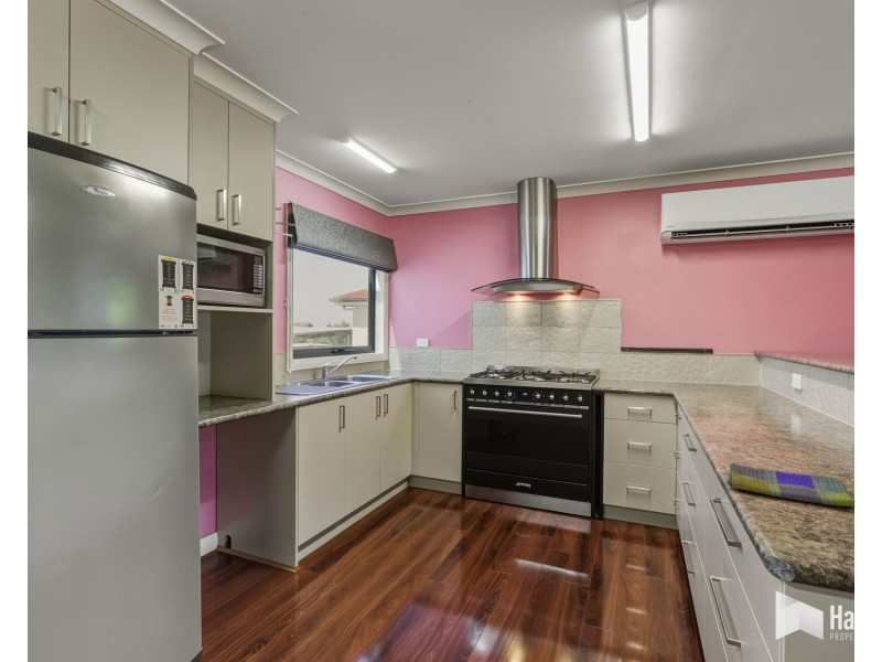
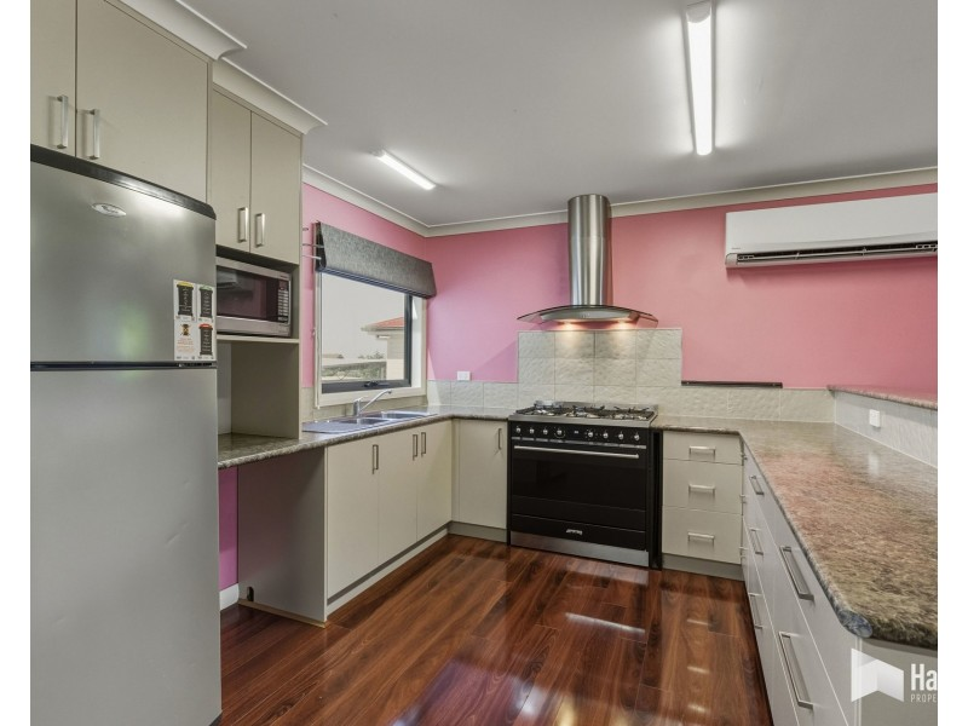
- dish towel (784, 482)
